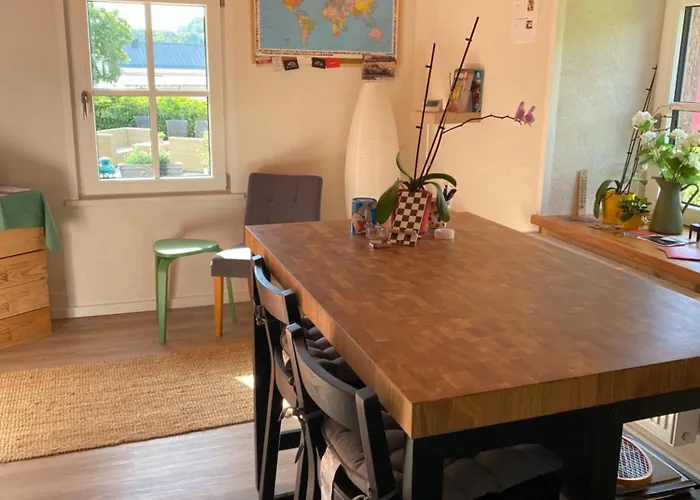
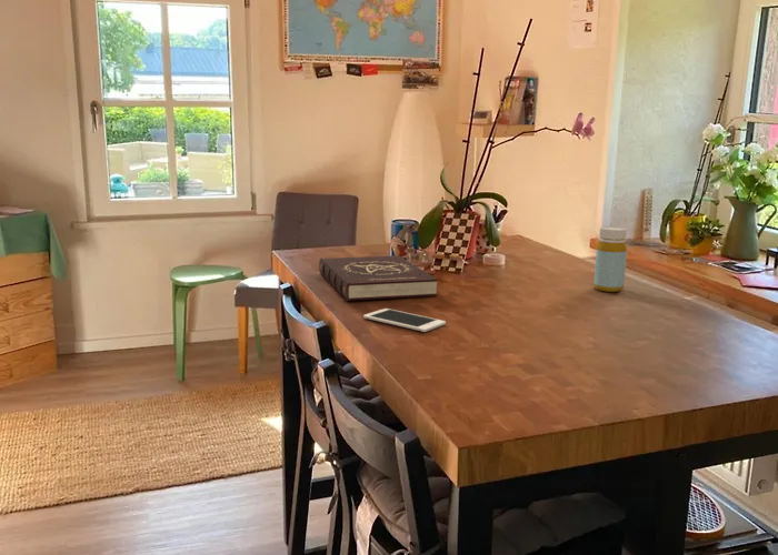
+ bottle (610, 259)
+ cell phone (403, 319)
+ book (373, 275)
